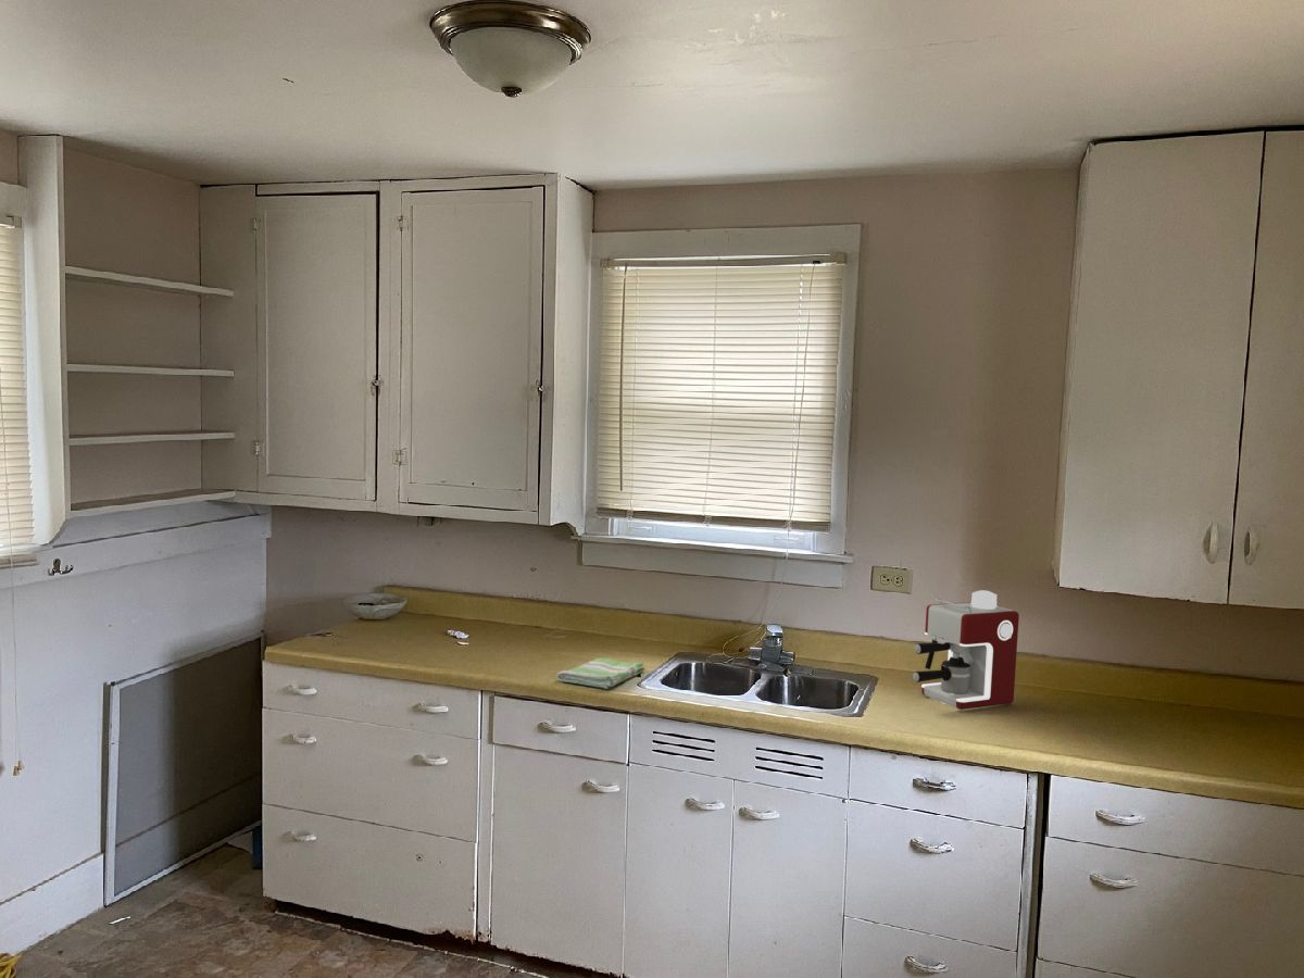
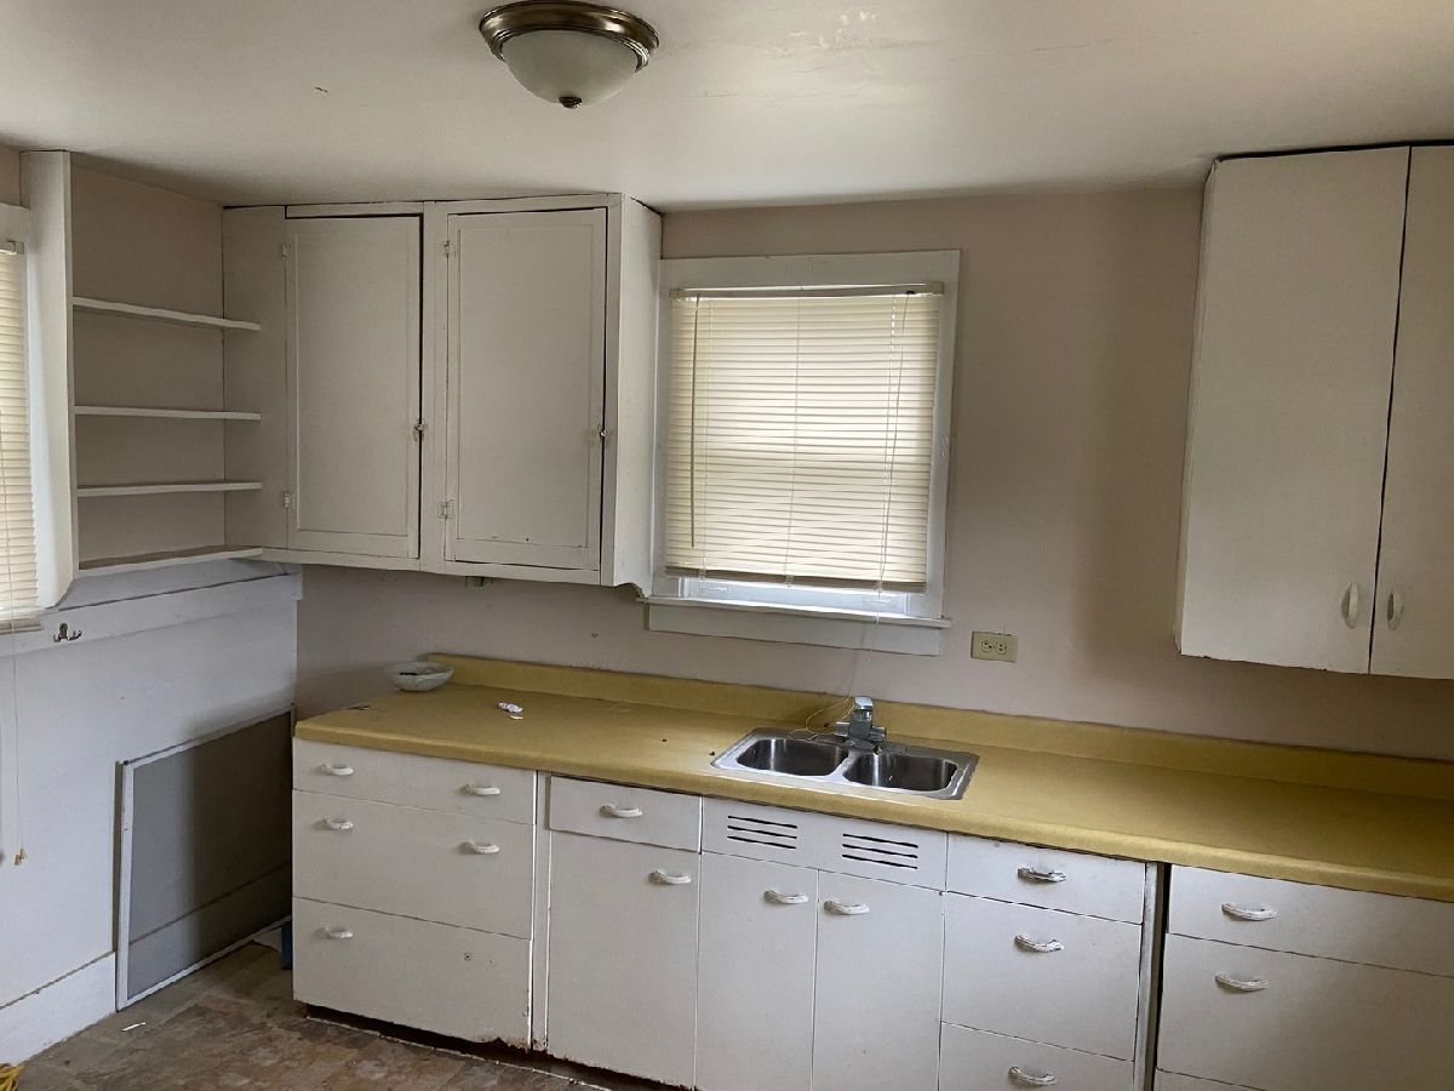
- dish towel (601, 669)
- coffee maker (957, 647)
